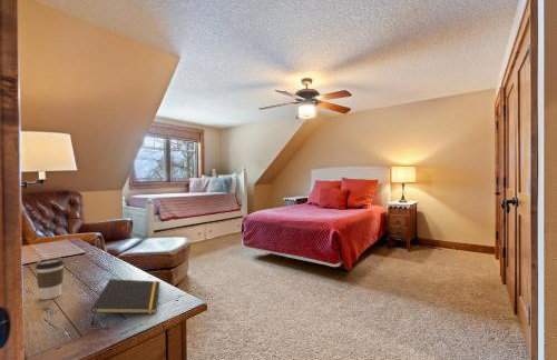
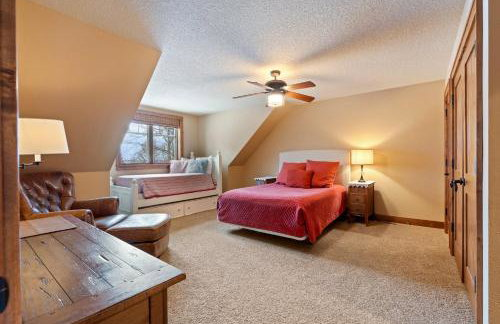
- coffee cup (50, 278)
- notepad (130, 294)
